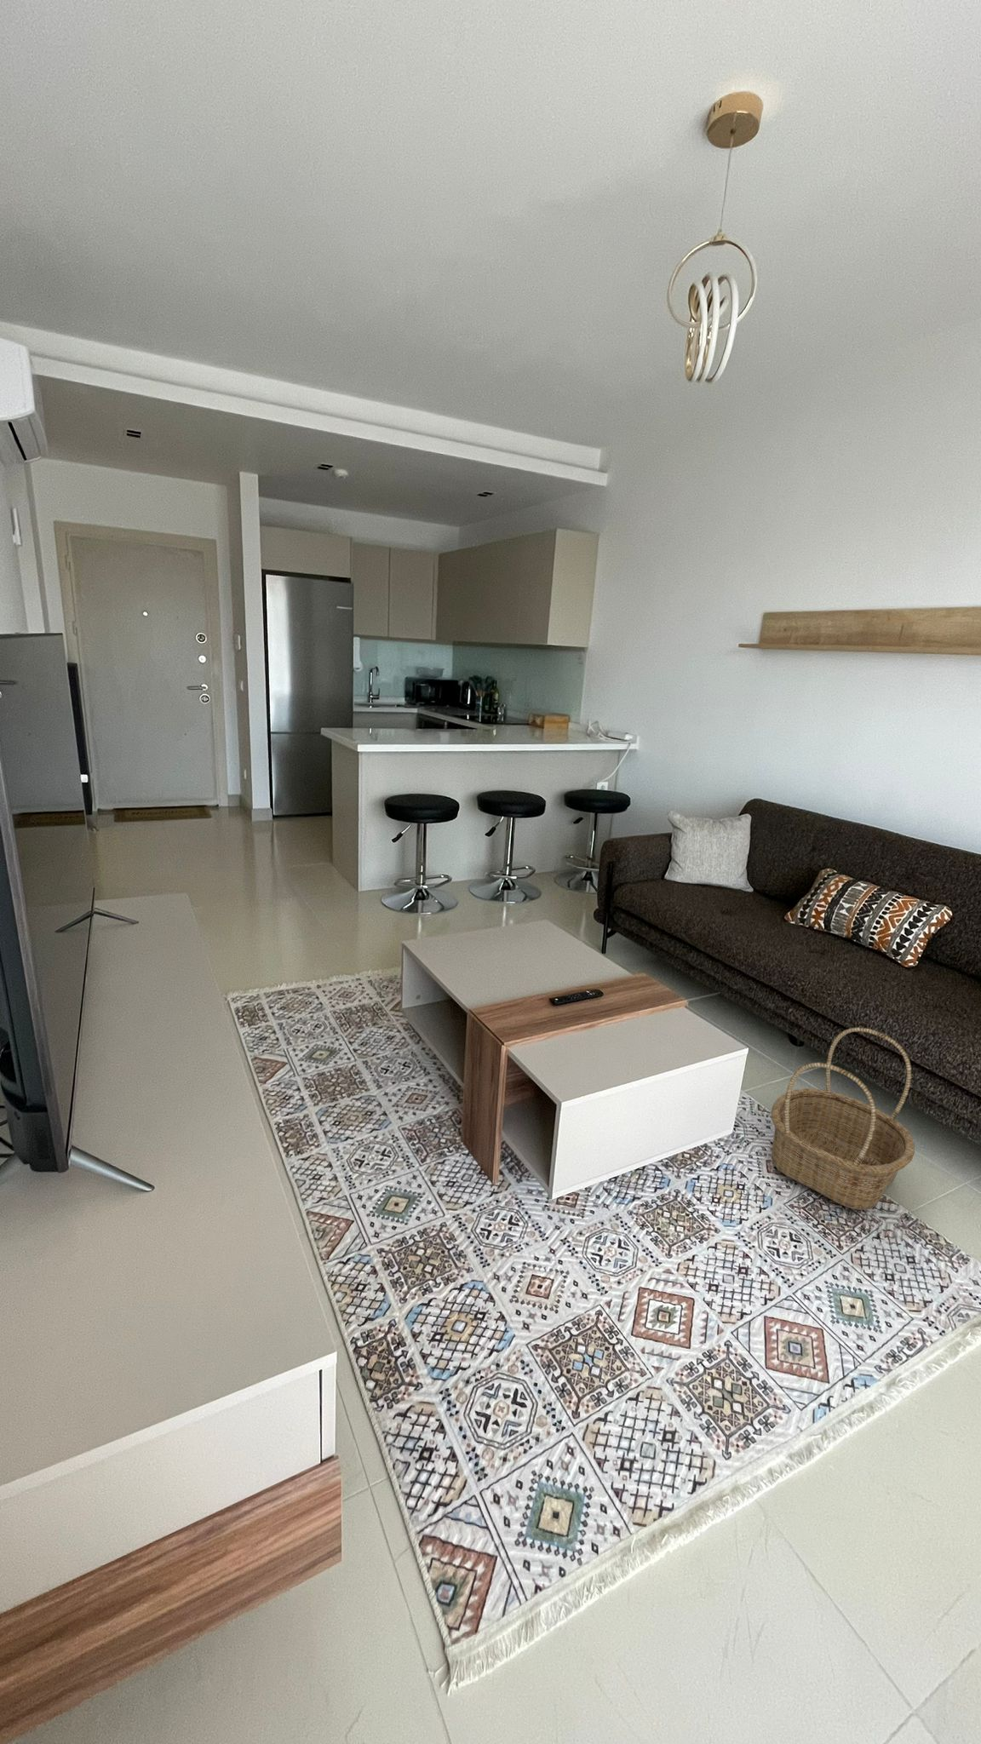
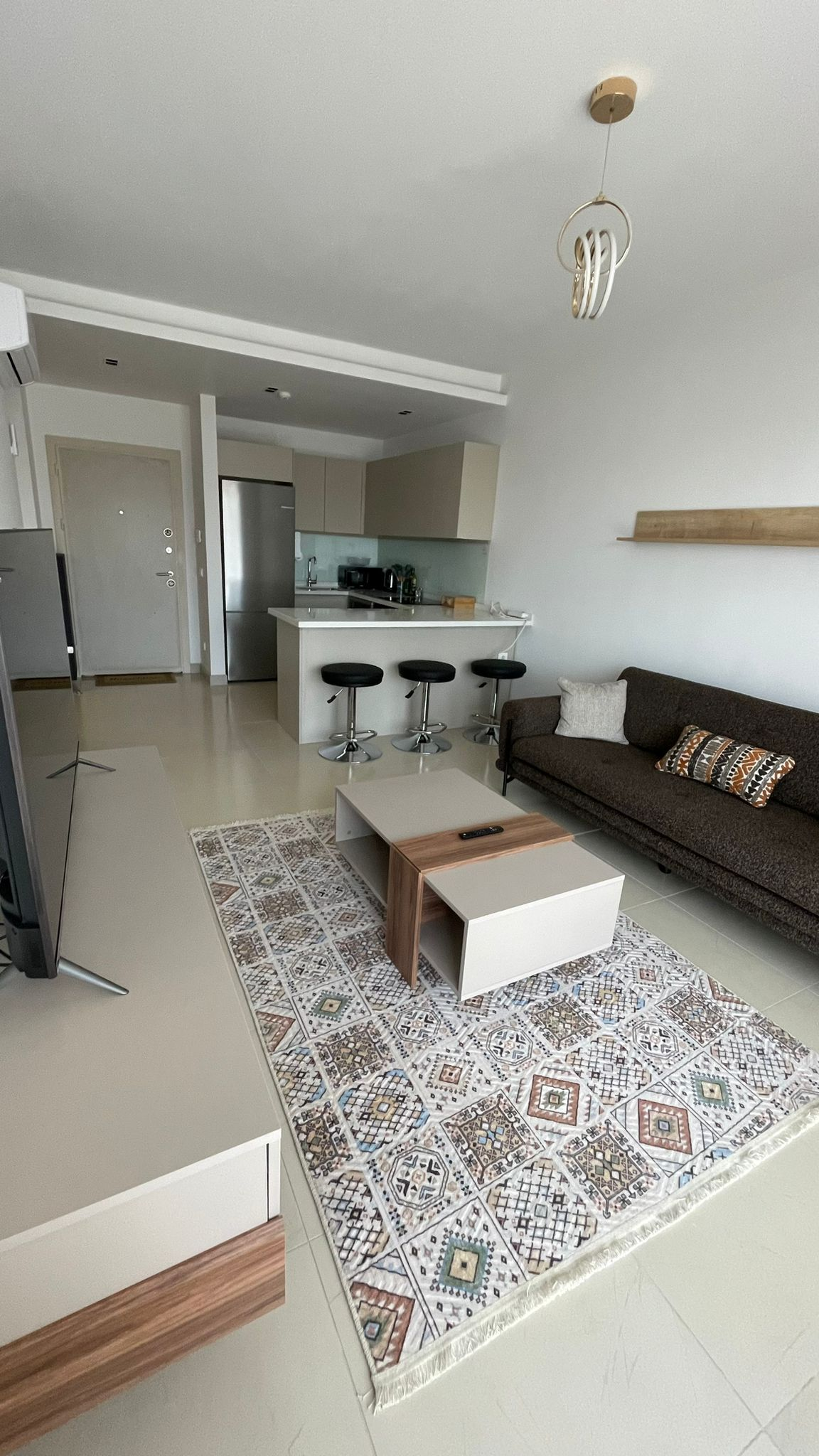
- basket (844, 1112)
